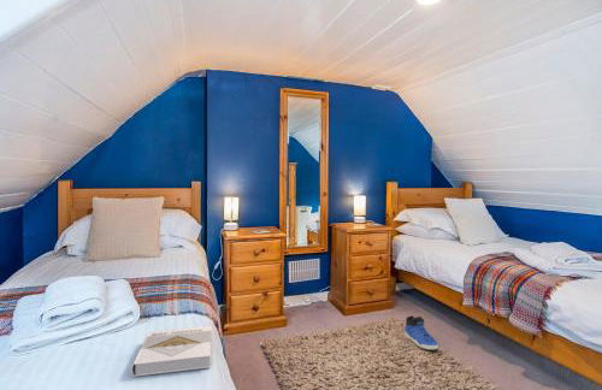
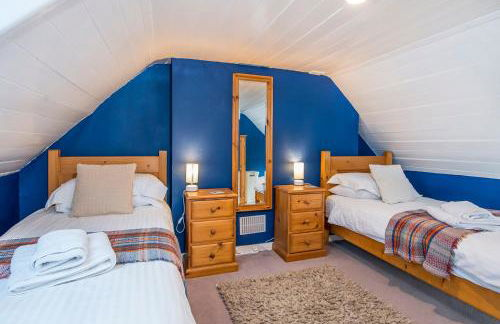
- book (176, 348)
- sneaker (420, 330)
